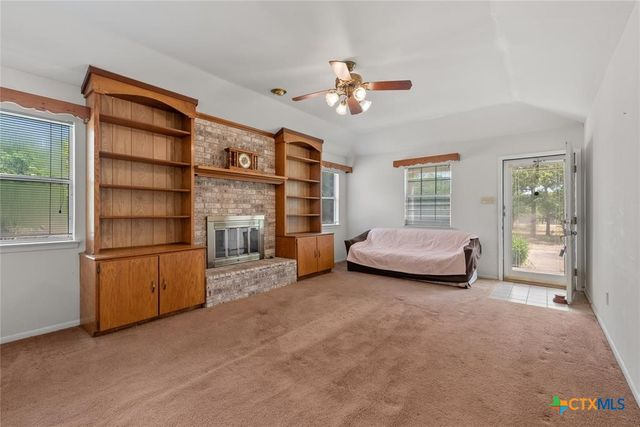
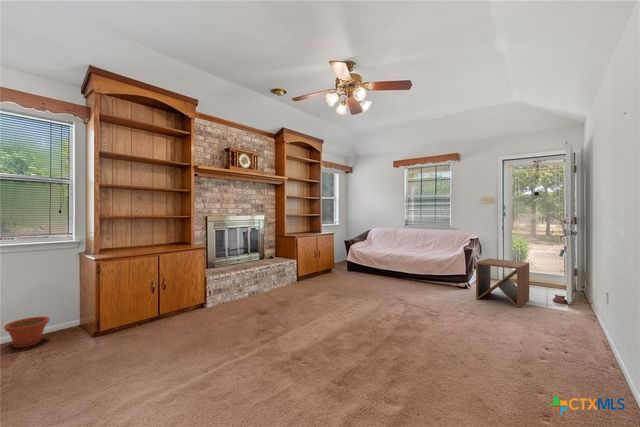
+ side table (502, 280)
+ plant pot (27, 333)
